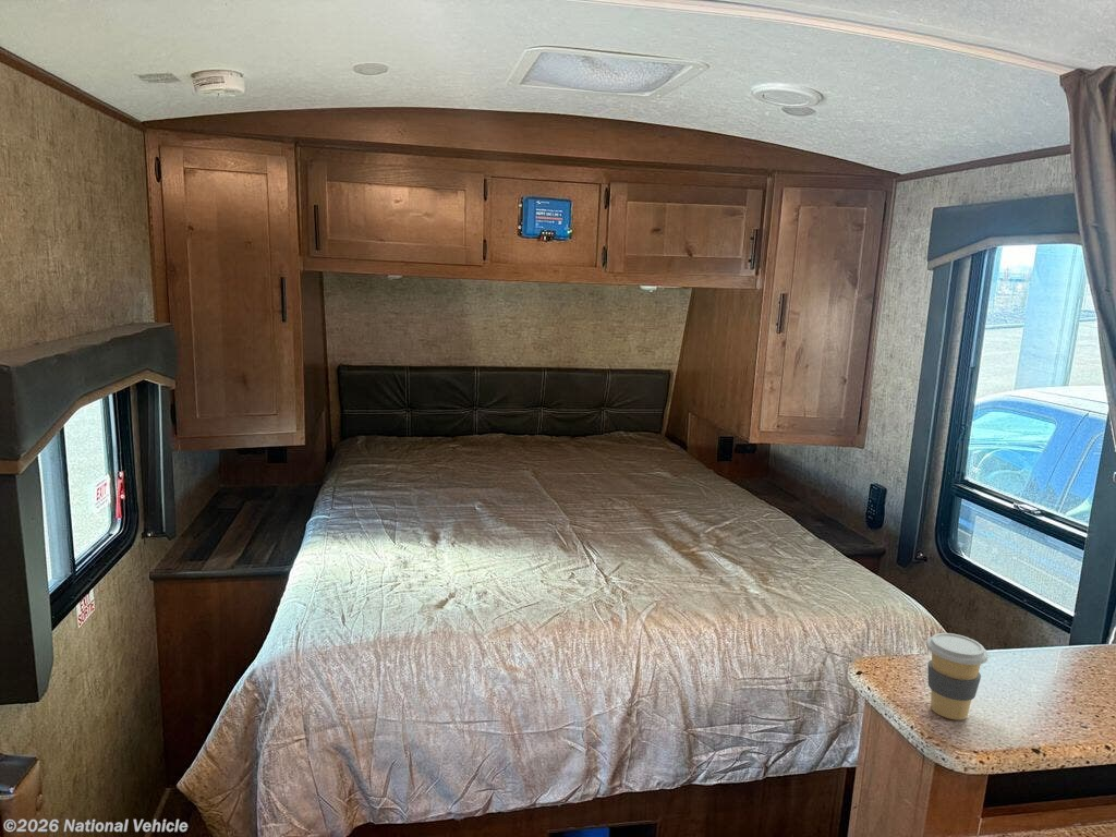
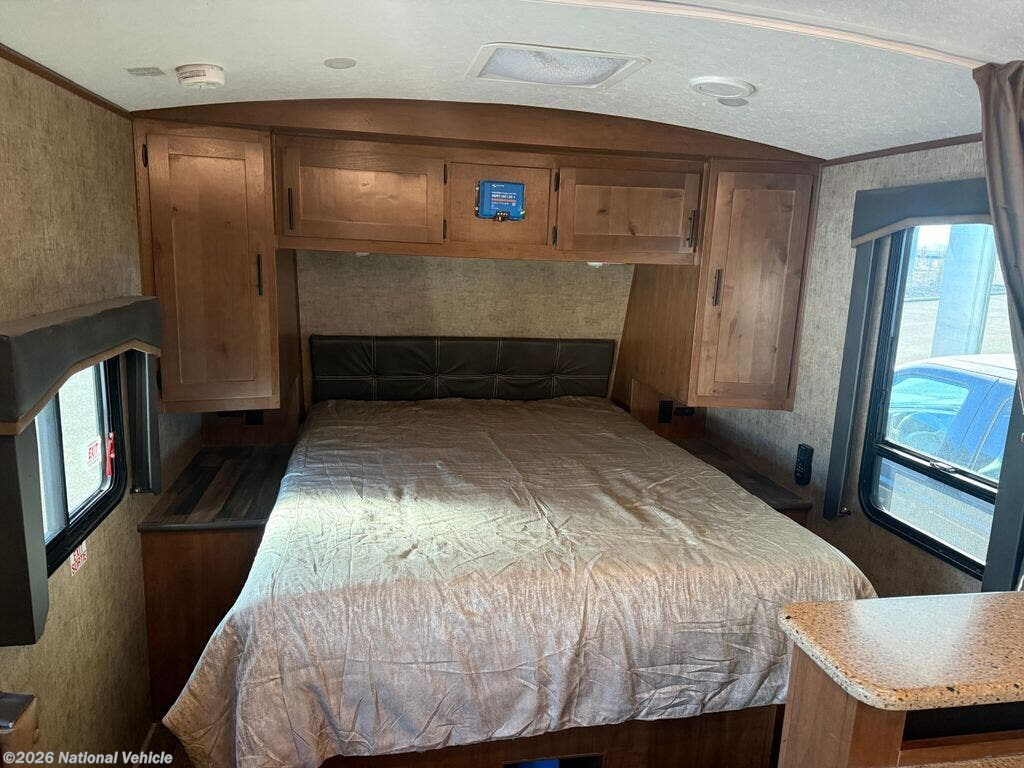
- coffee cup (953, 677)
